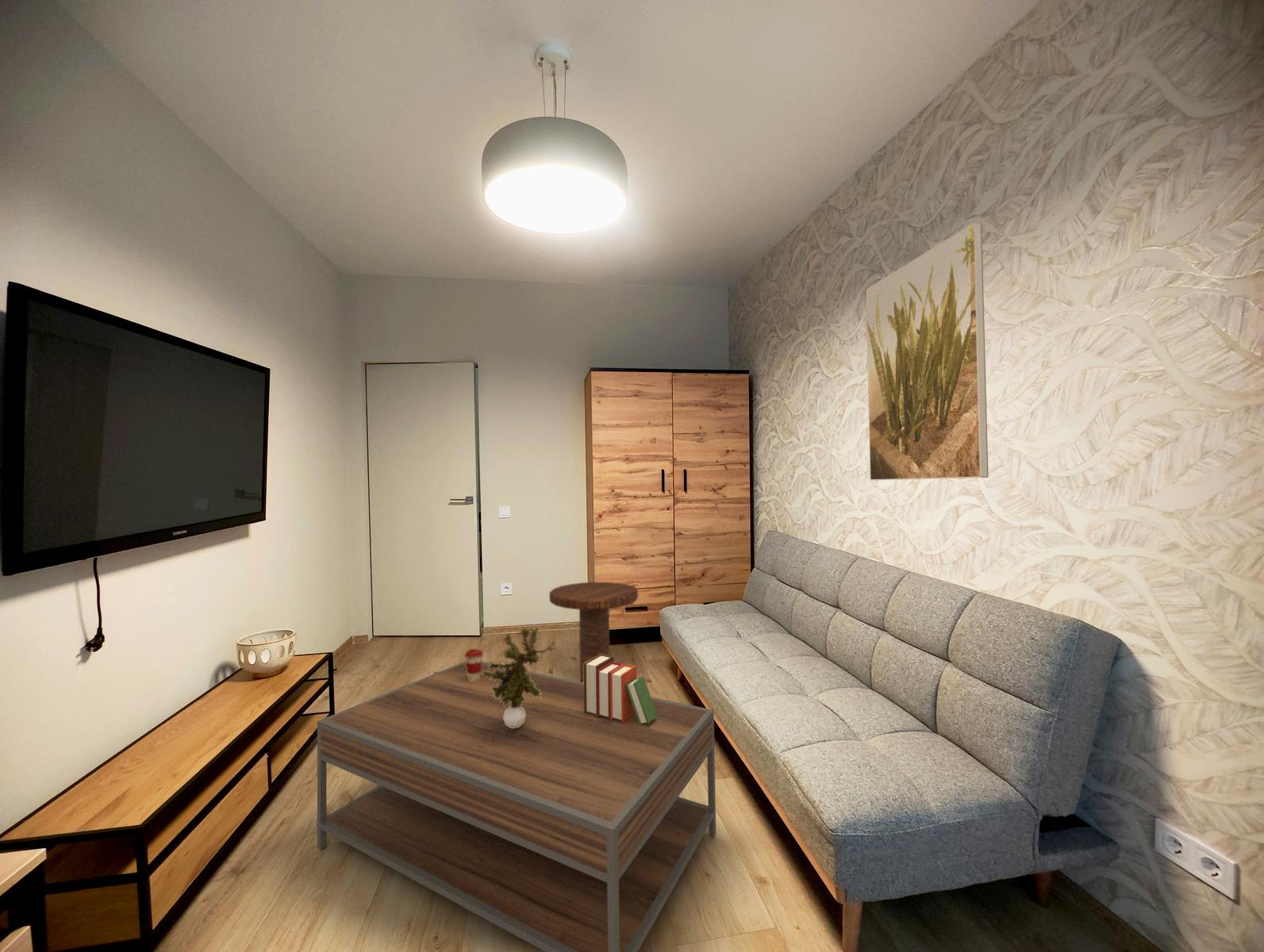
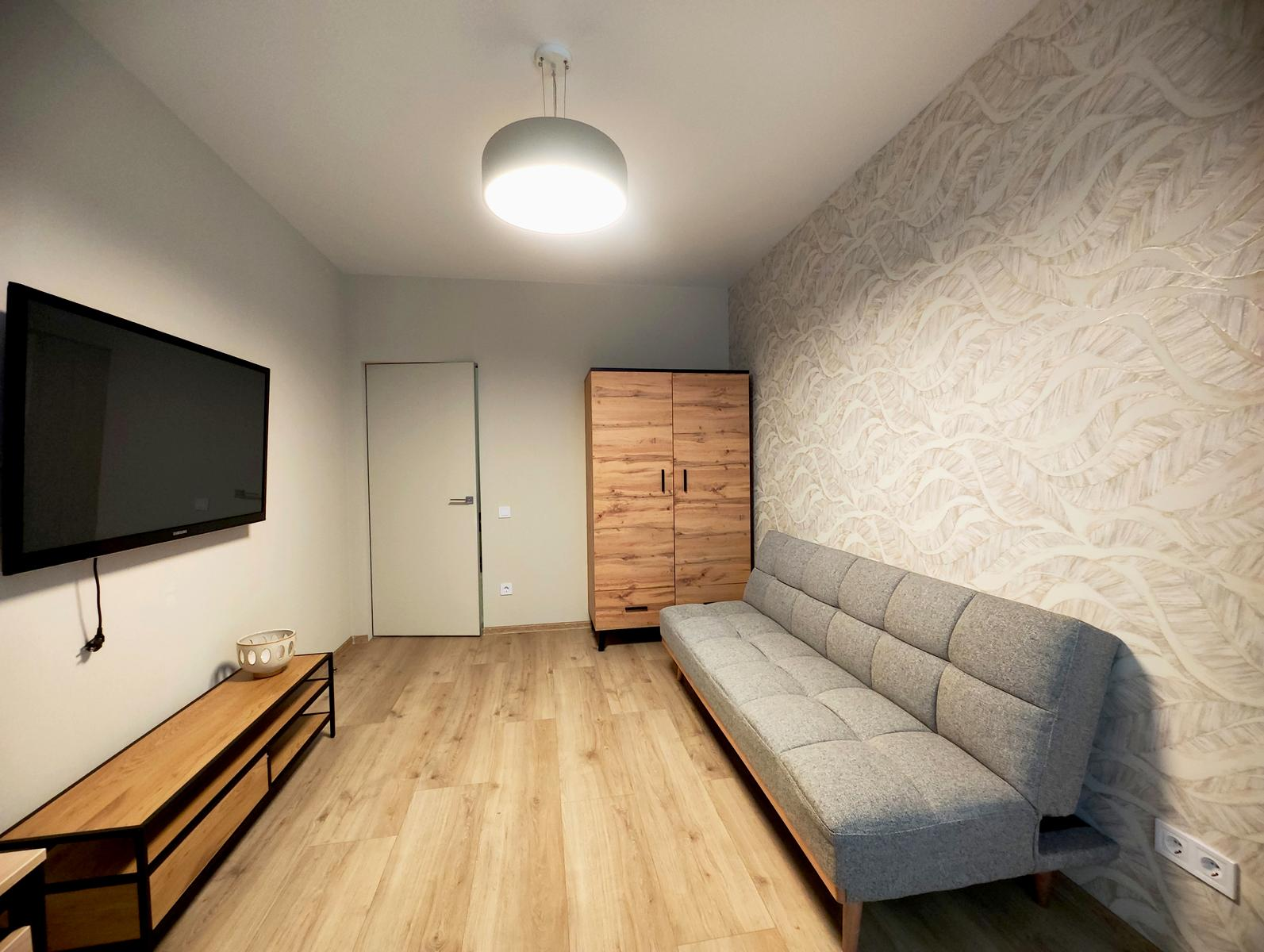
- potted plant (522, 674)
- coffee cup (474, 664)
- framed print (918, 369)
- side table (594, 635)
- books (621, 689)
- coffee table (522, 774)
